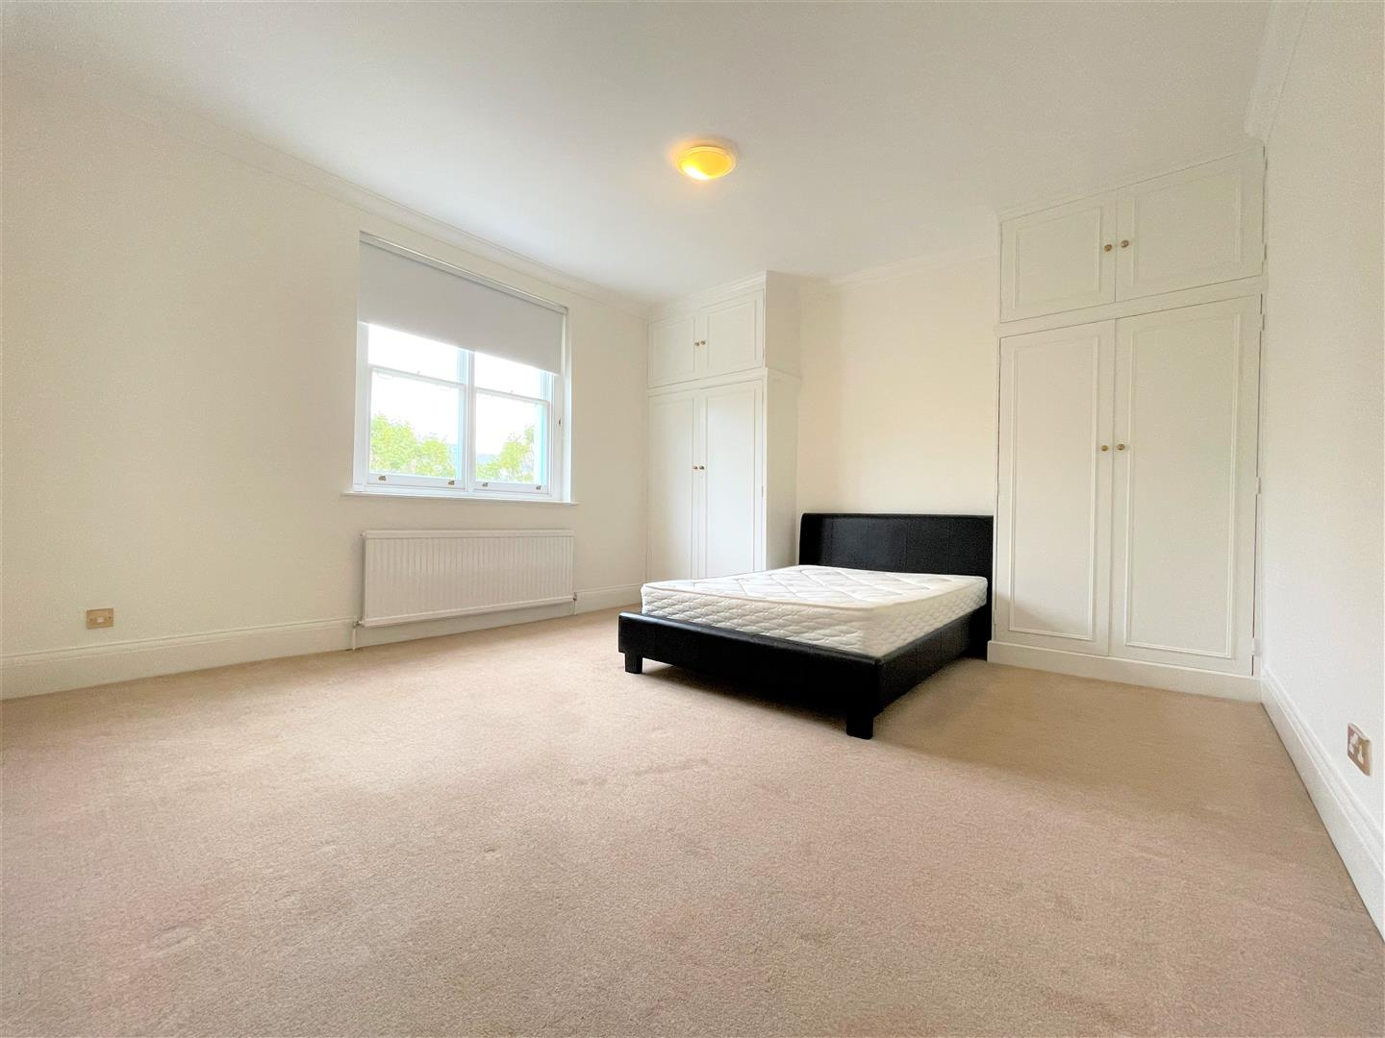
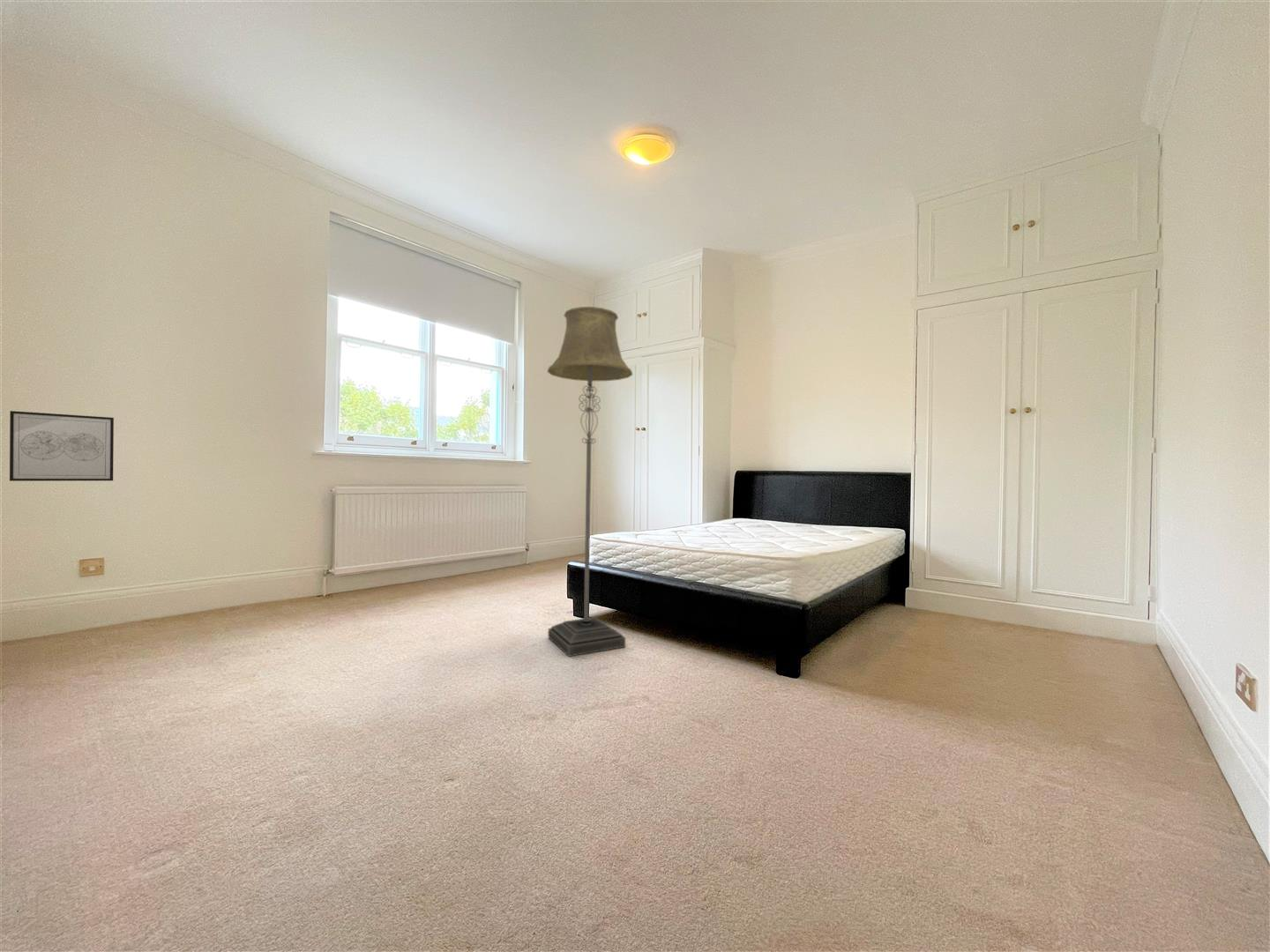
+ wall art (64, 447)
+ floor lamp (588, 479)
